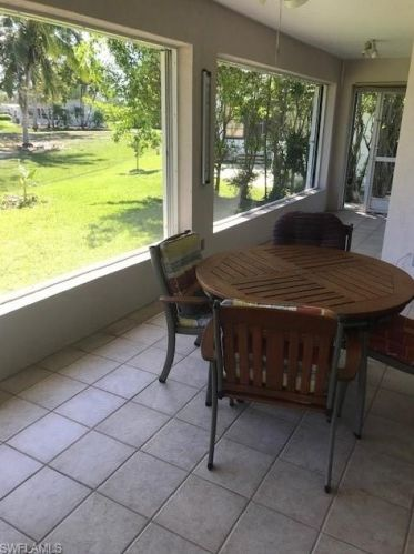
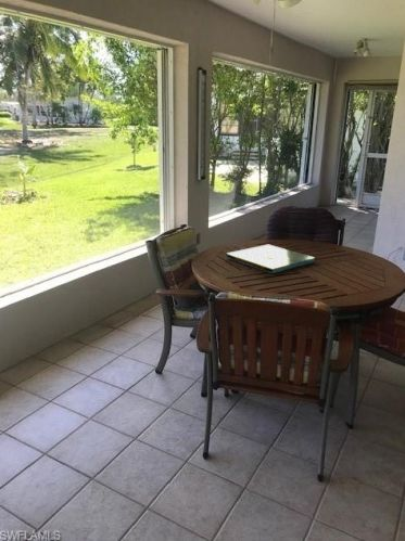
+ board game (269, 255)
